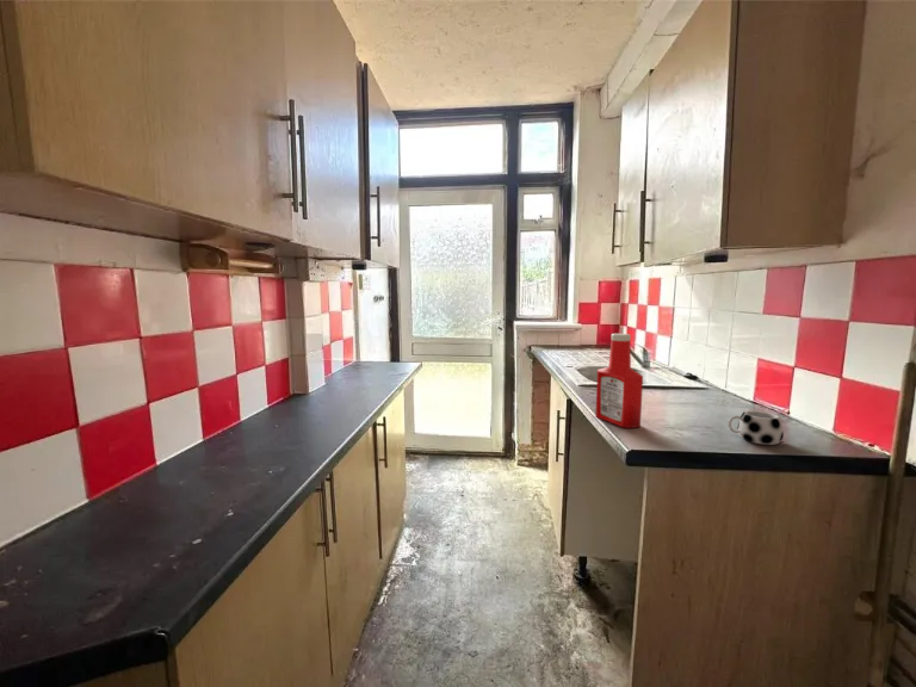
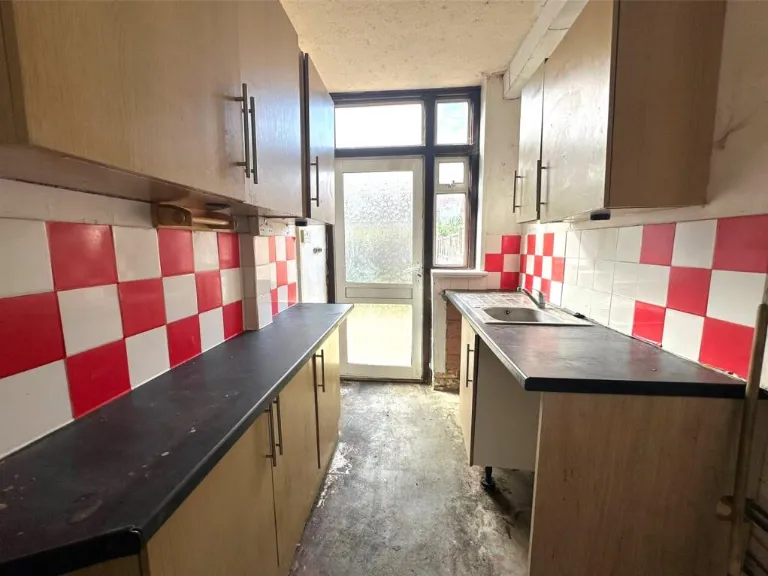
- soap bottle (619, 377)
- mug (754, 426)
